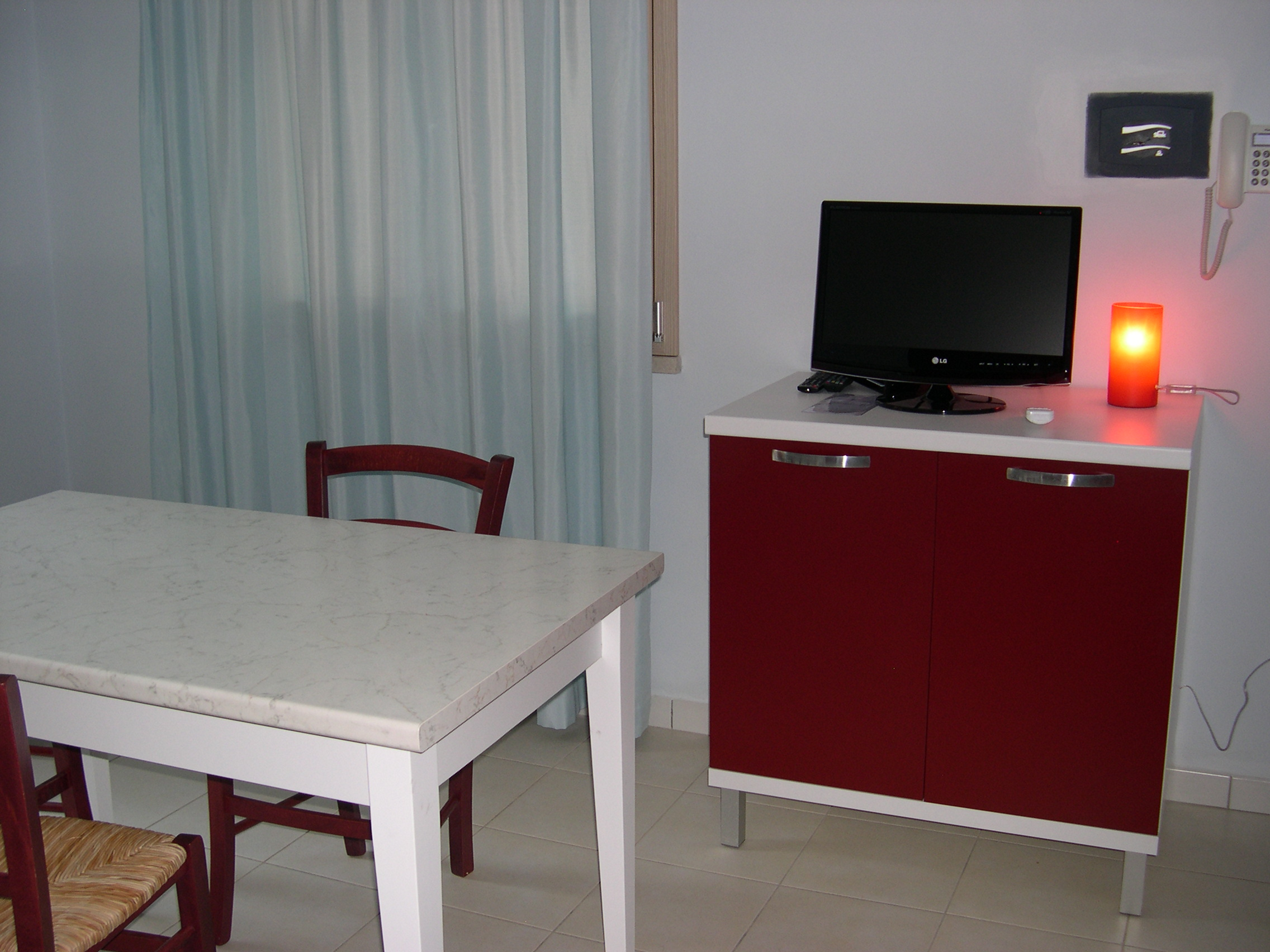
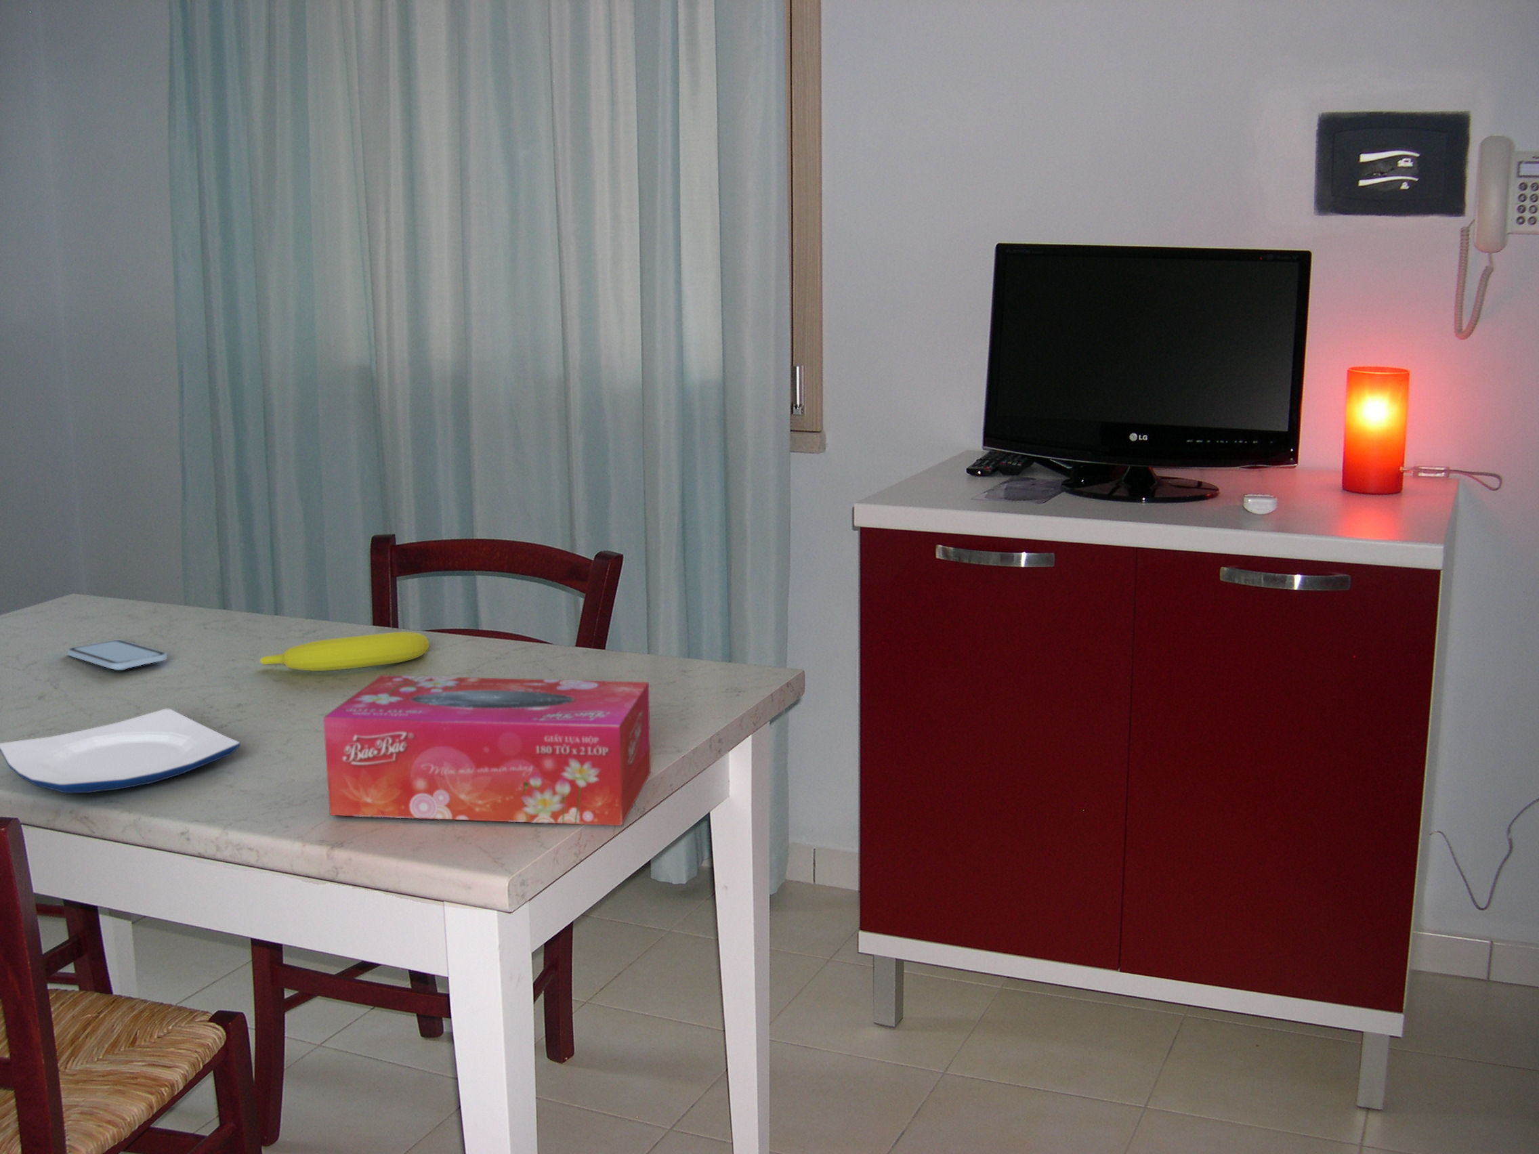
+ smartphone (116, 653)
+ plate (120, 755)
+ tissue box (494, 747)
+ fruit (351, 646)
